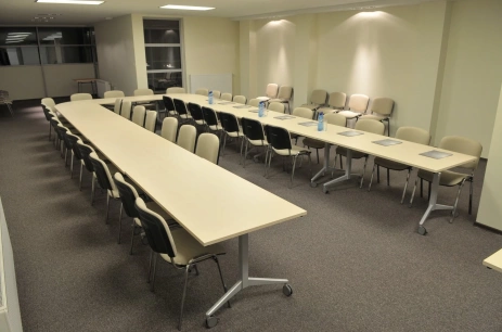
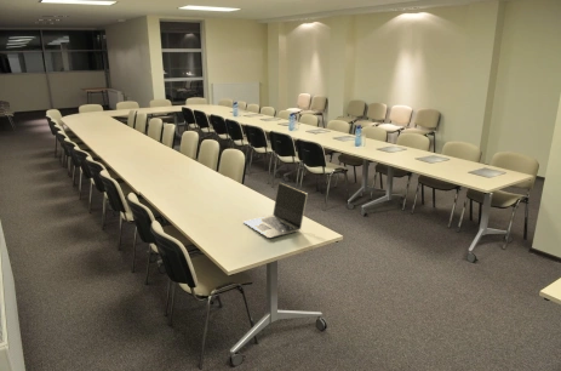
+ laptop (274, 209)
